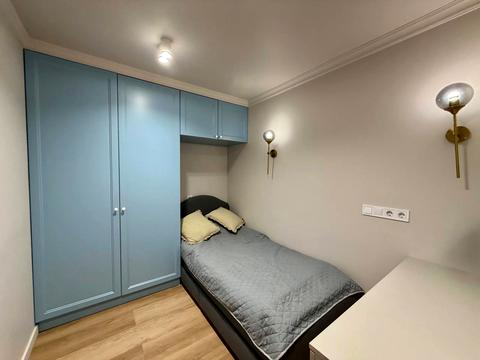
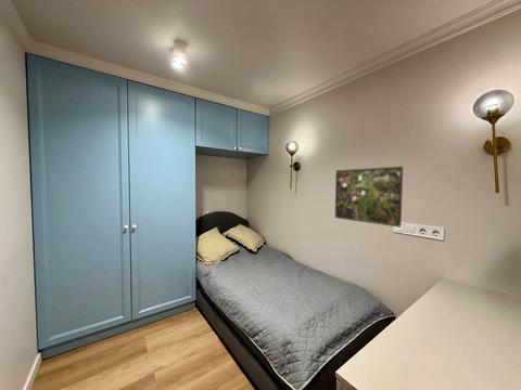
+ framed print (365, 195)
